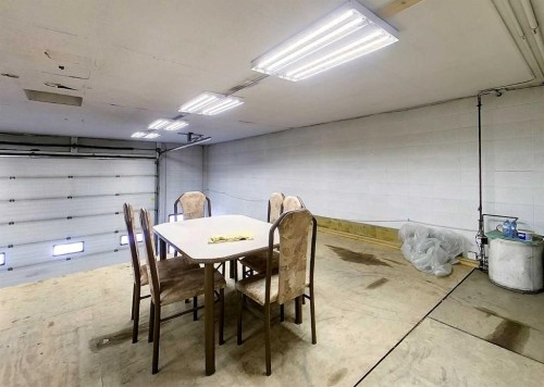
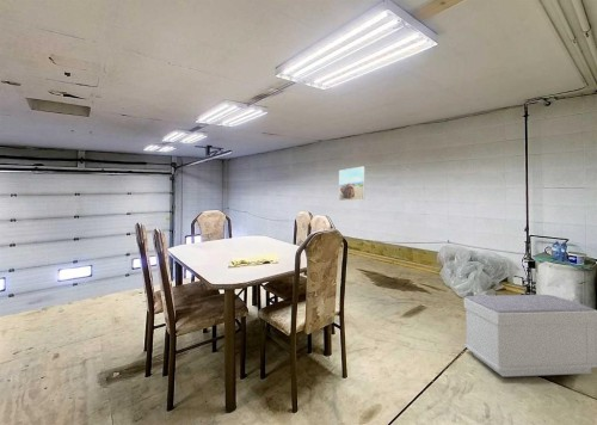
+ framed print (351, 184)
+ bench (527, 331)
